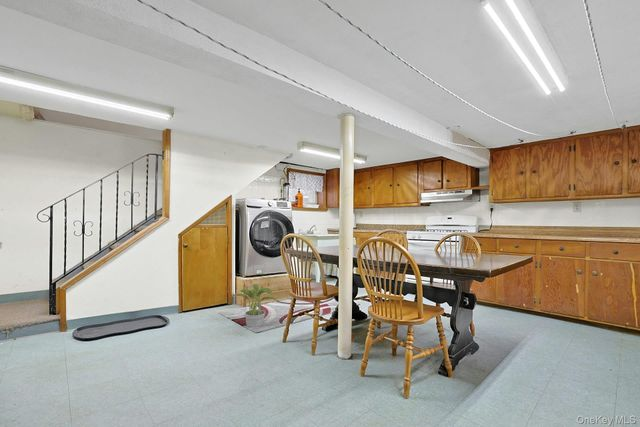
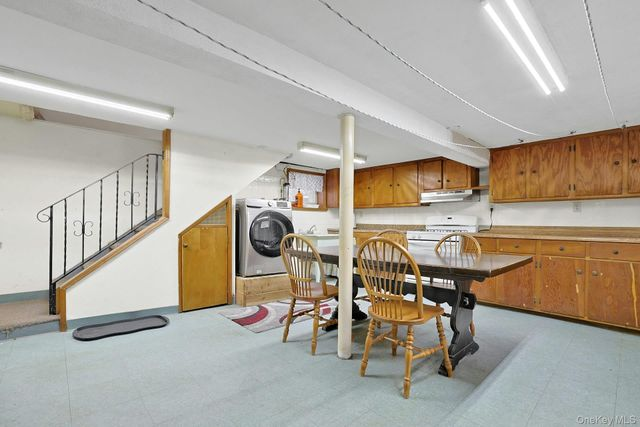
- potted plant (254, 305)
